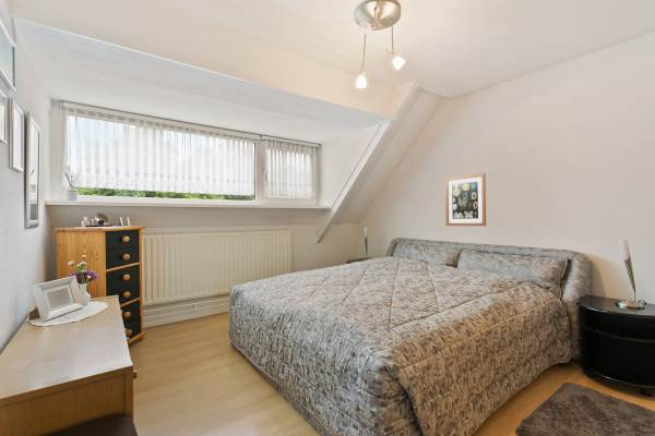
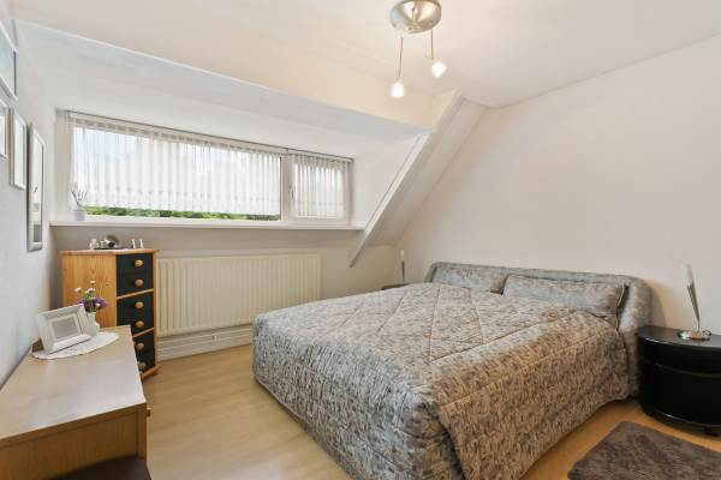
- wall art (464, 201)
